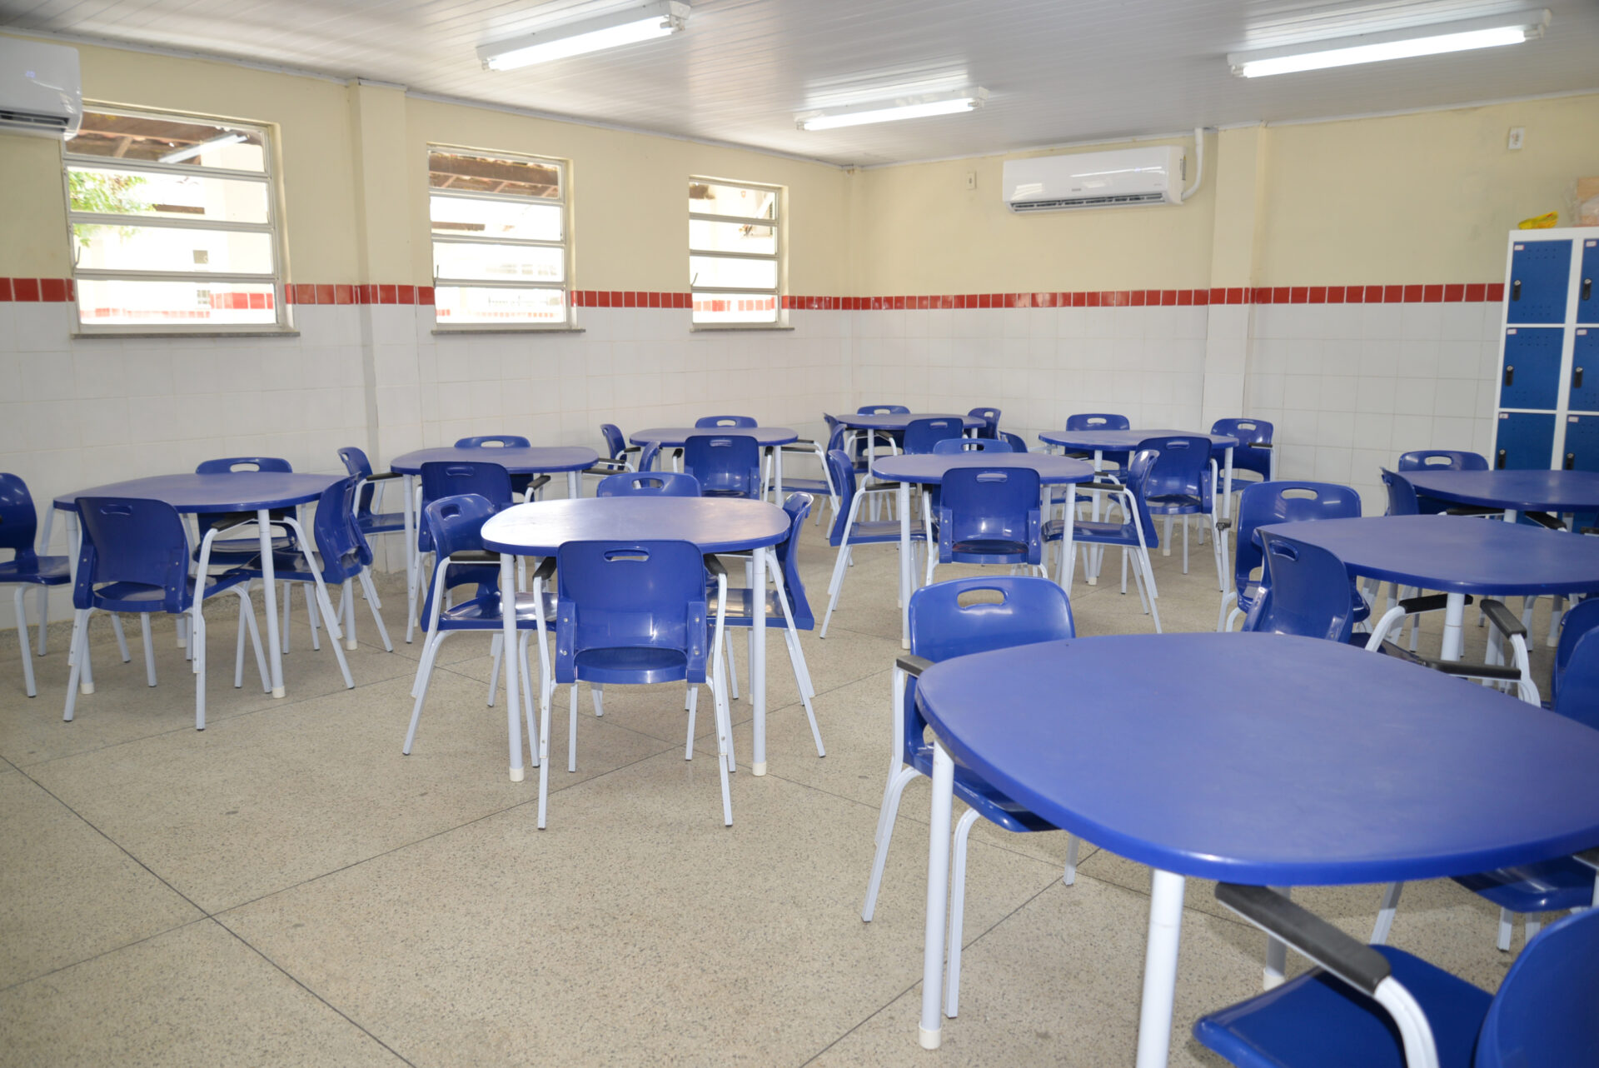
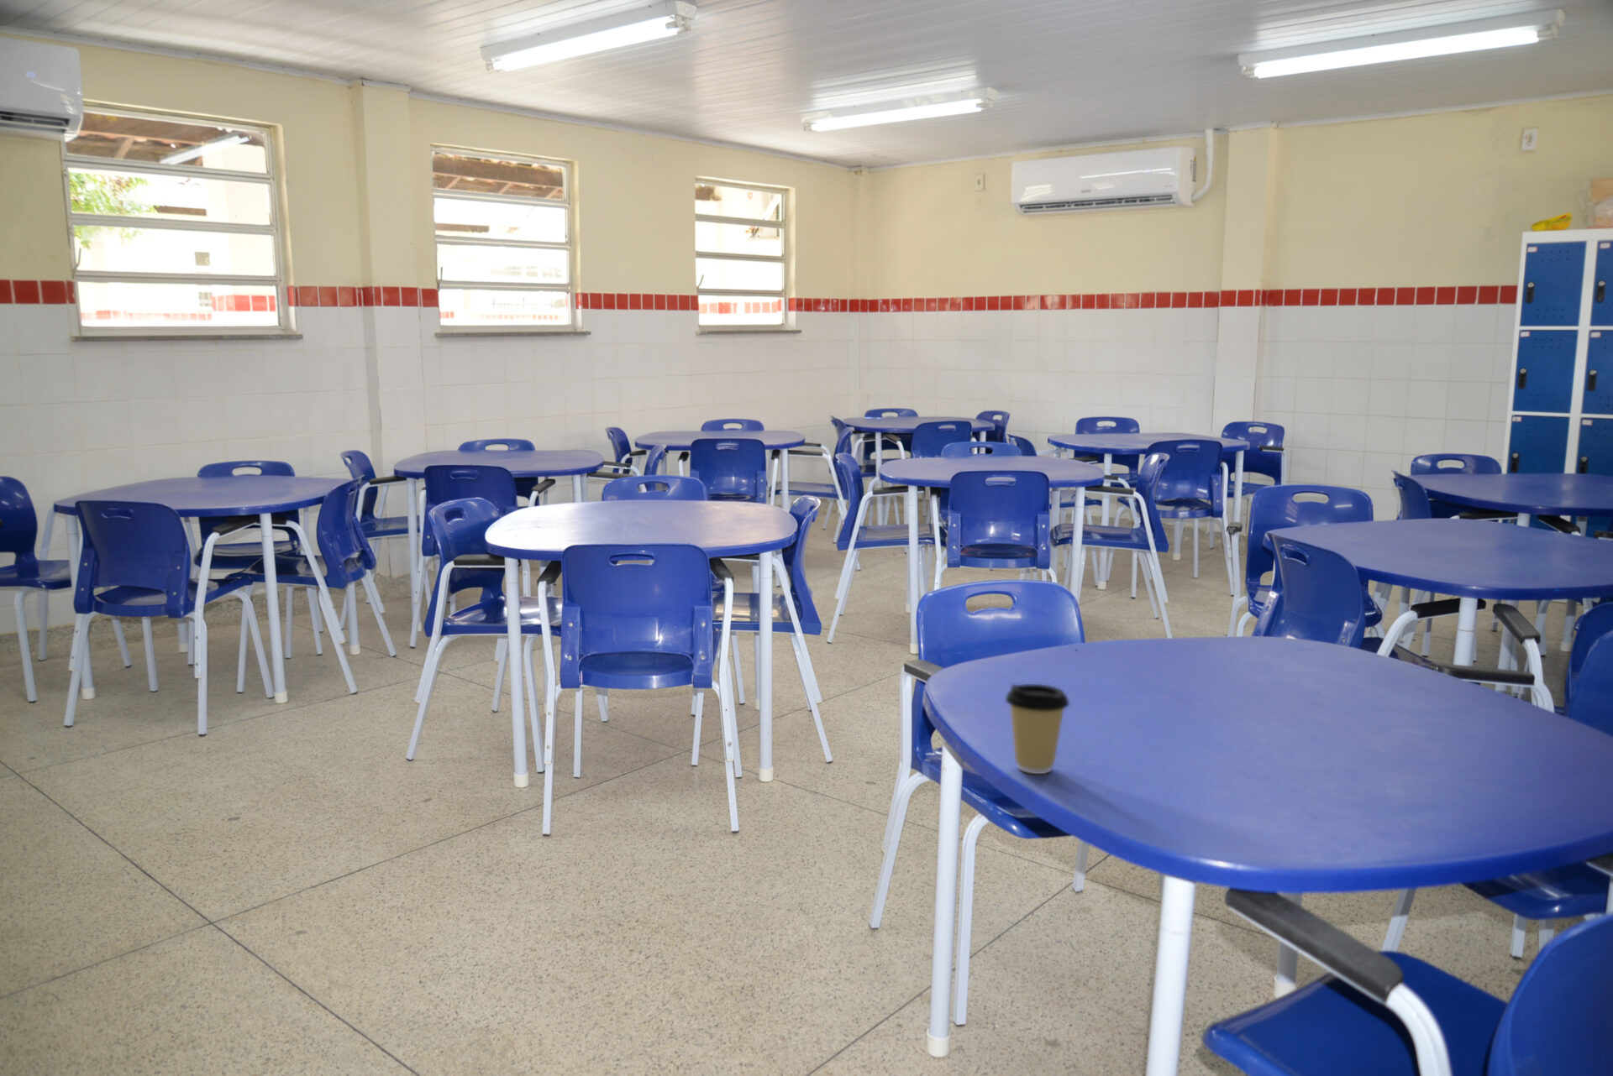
+ coffee cup (1036, 728)
